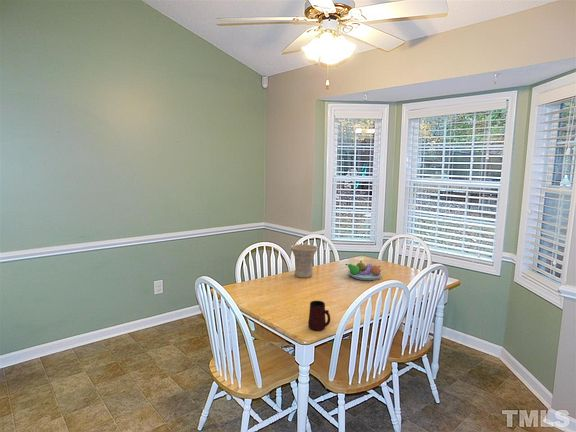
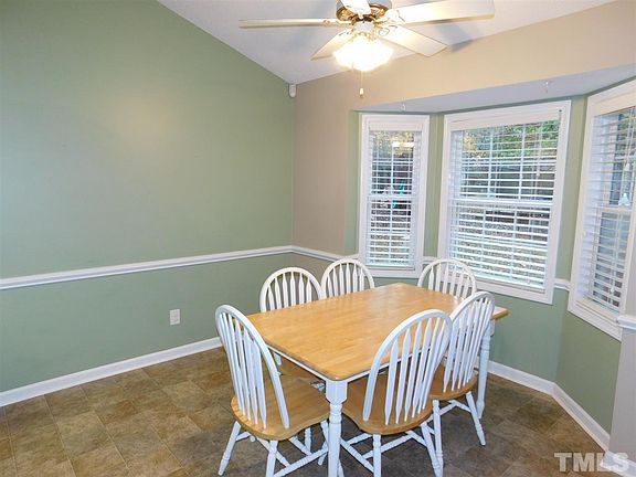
- vase (303, 261)
- fruit bowl (363, 269)
- mug (319, 315)
